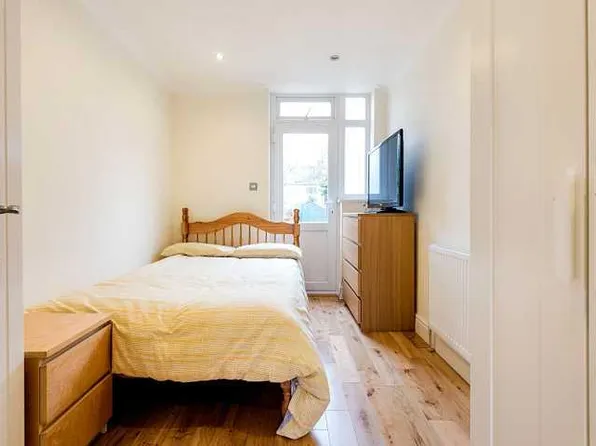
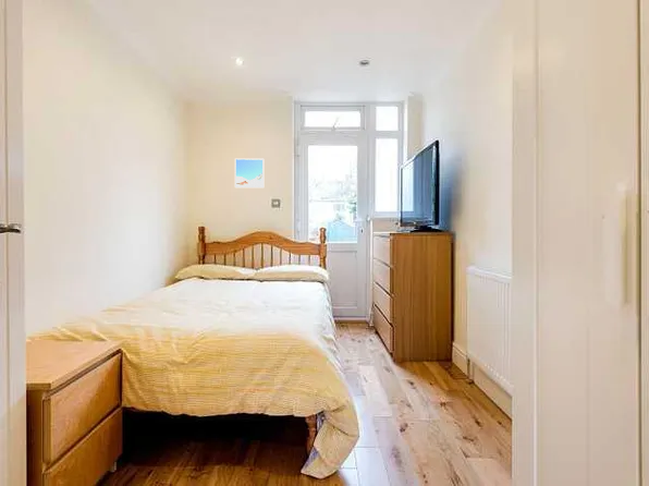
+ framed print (249, 172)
